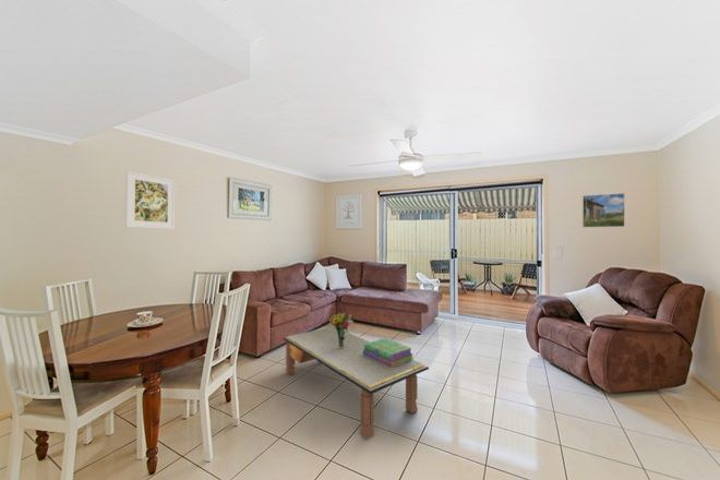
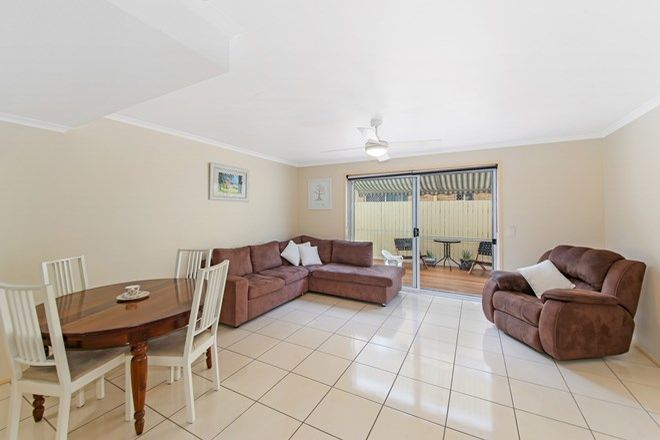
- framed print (152, 202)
- stack of books (387, 350)
- coffee table (347, 369)
- bouquet (341, 329)
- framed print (602, 211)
